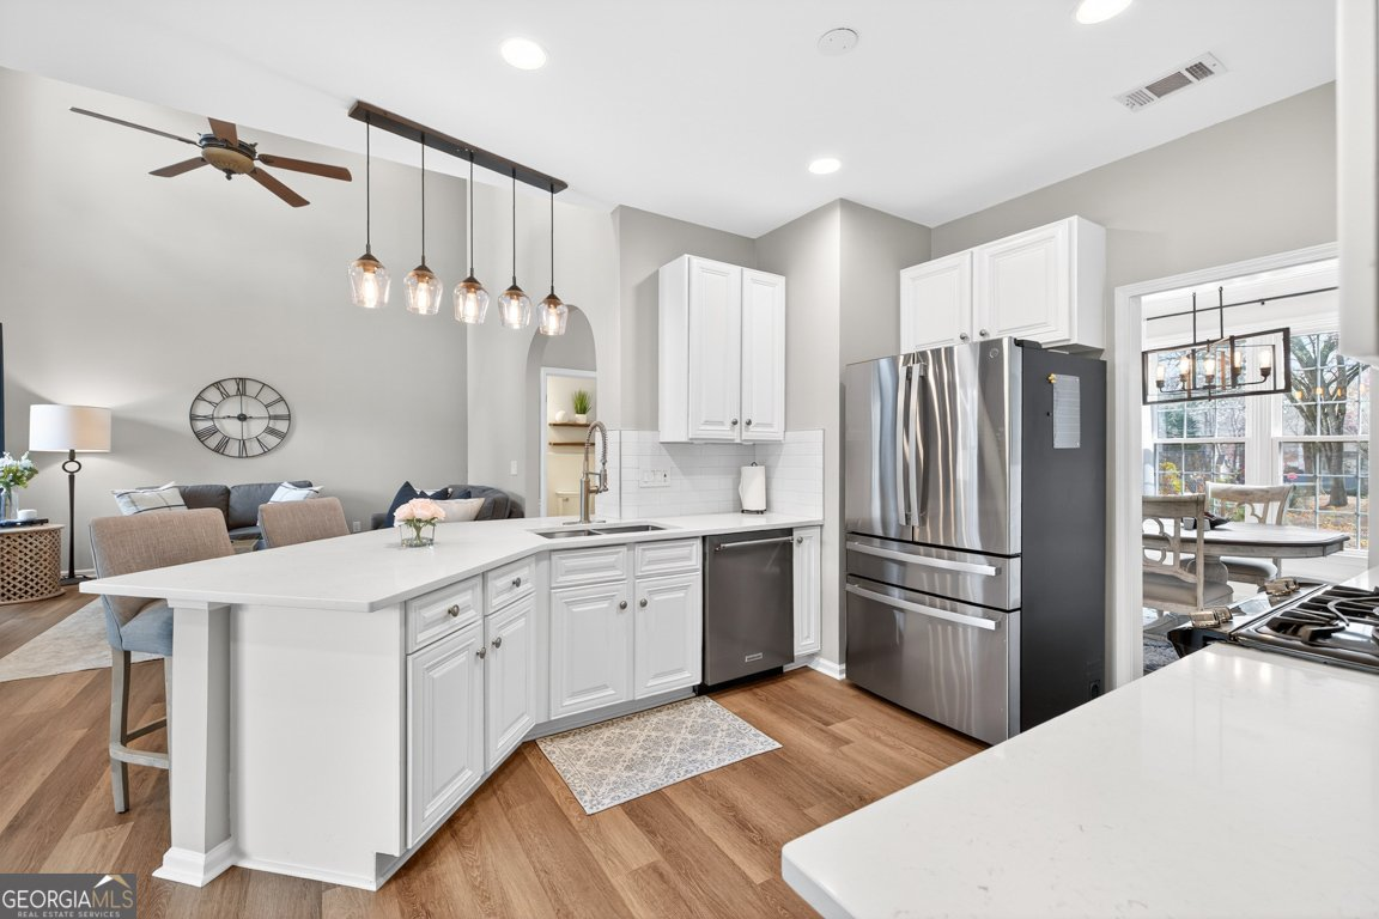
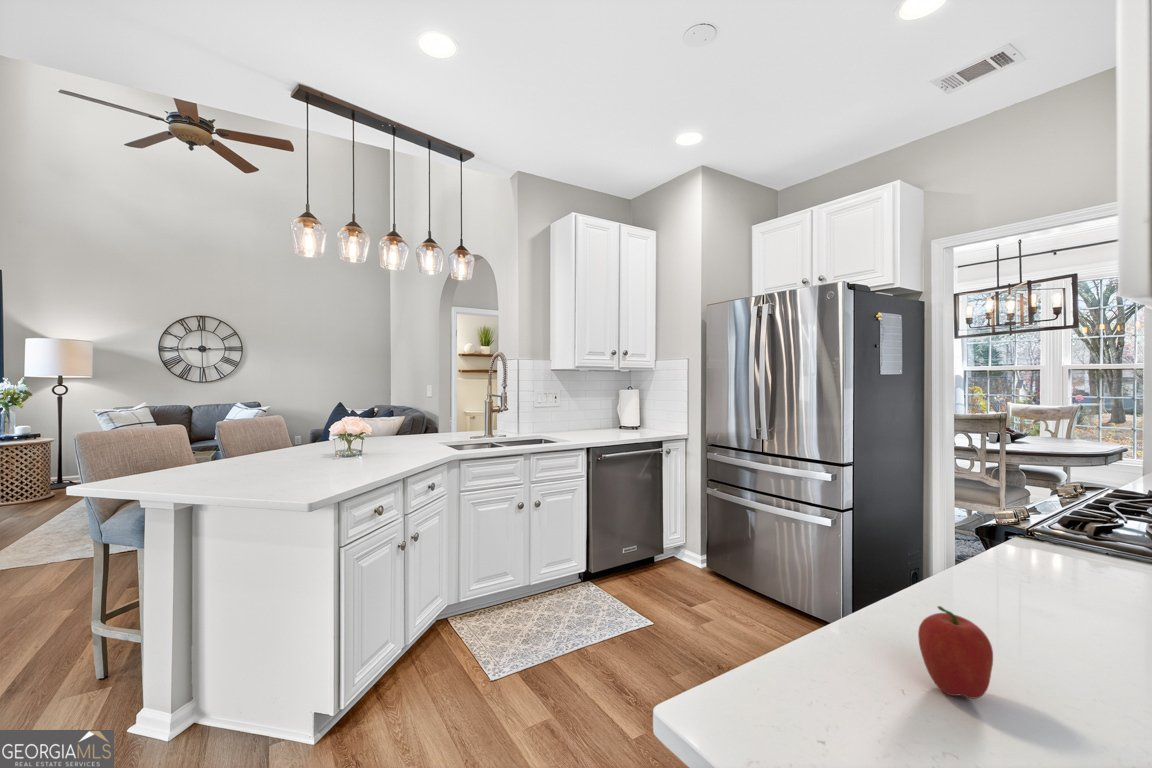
+ fruit (954, 649)
